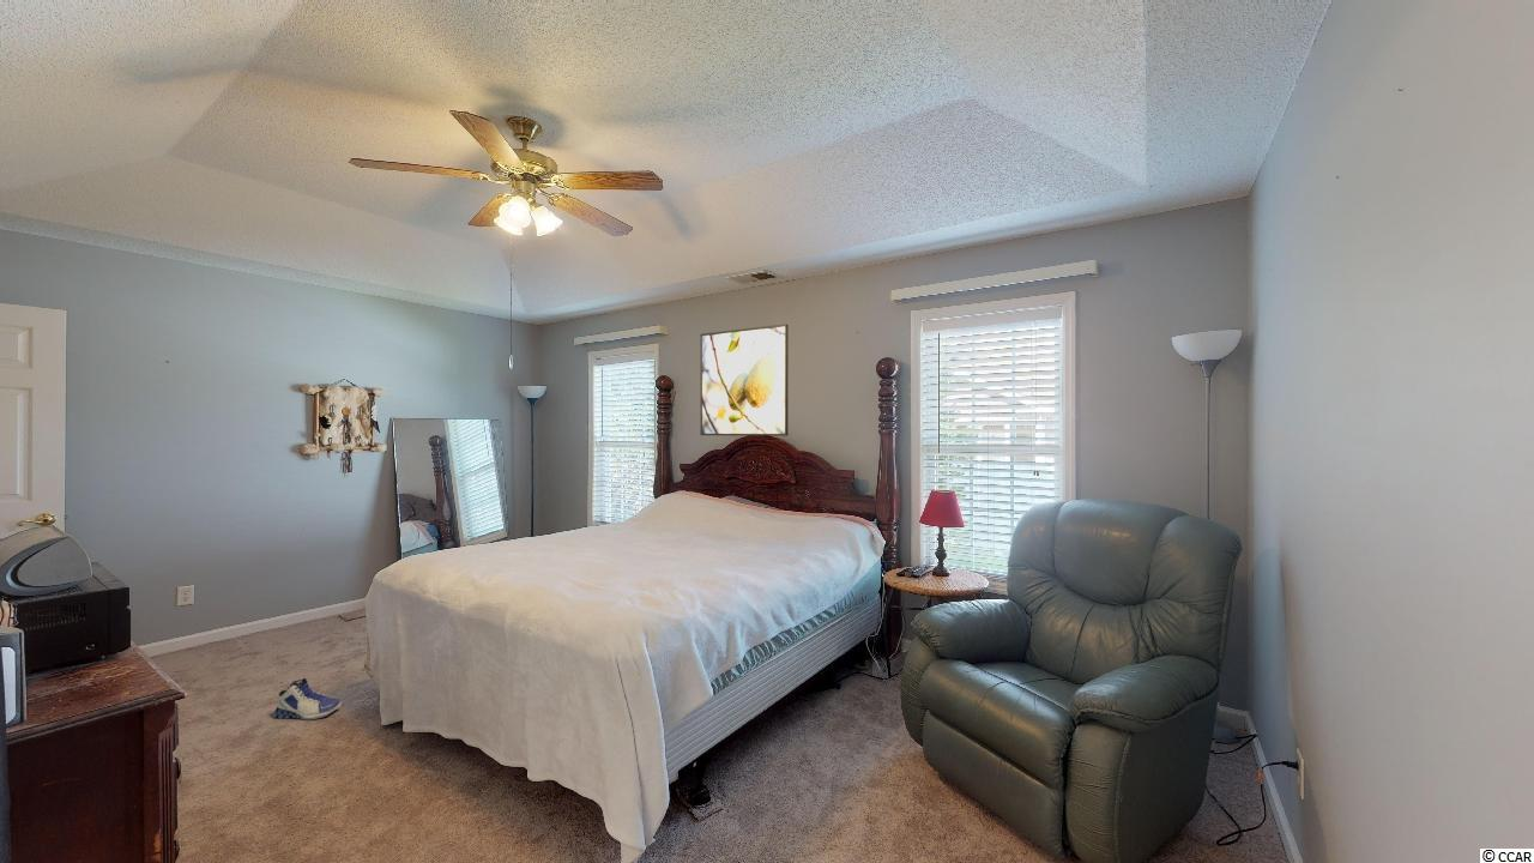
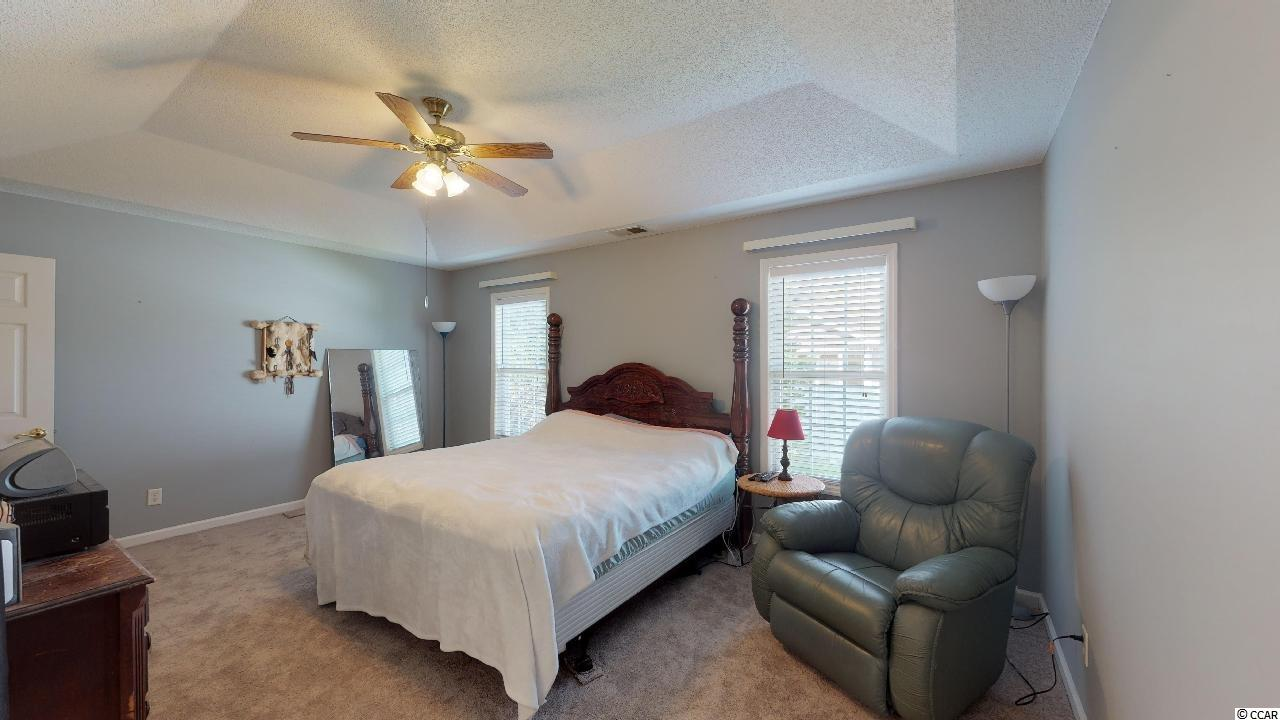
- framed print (742, 382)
- sneaker (304, 698)
